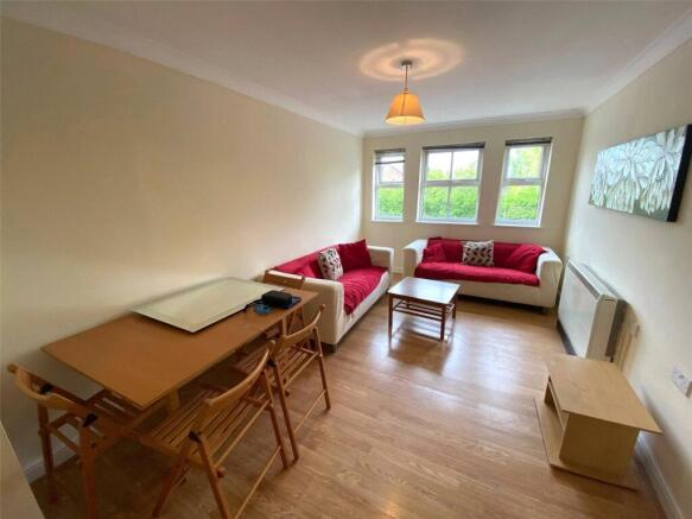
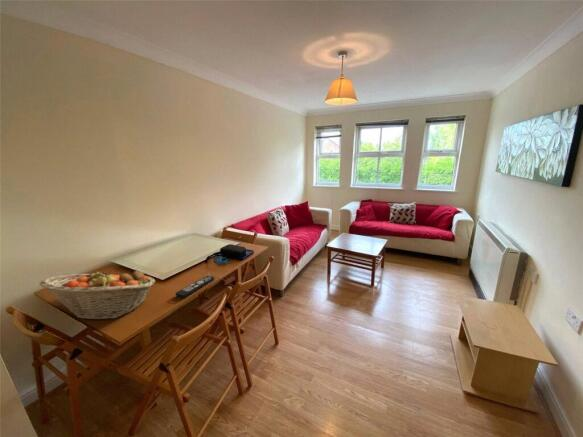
+ fruit basket (103, 288)
+ remote control (196, 286)
